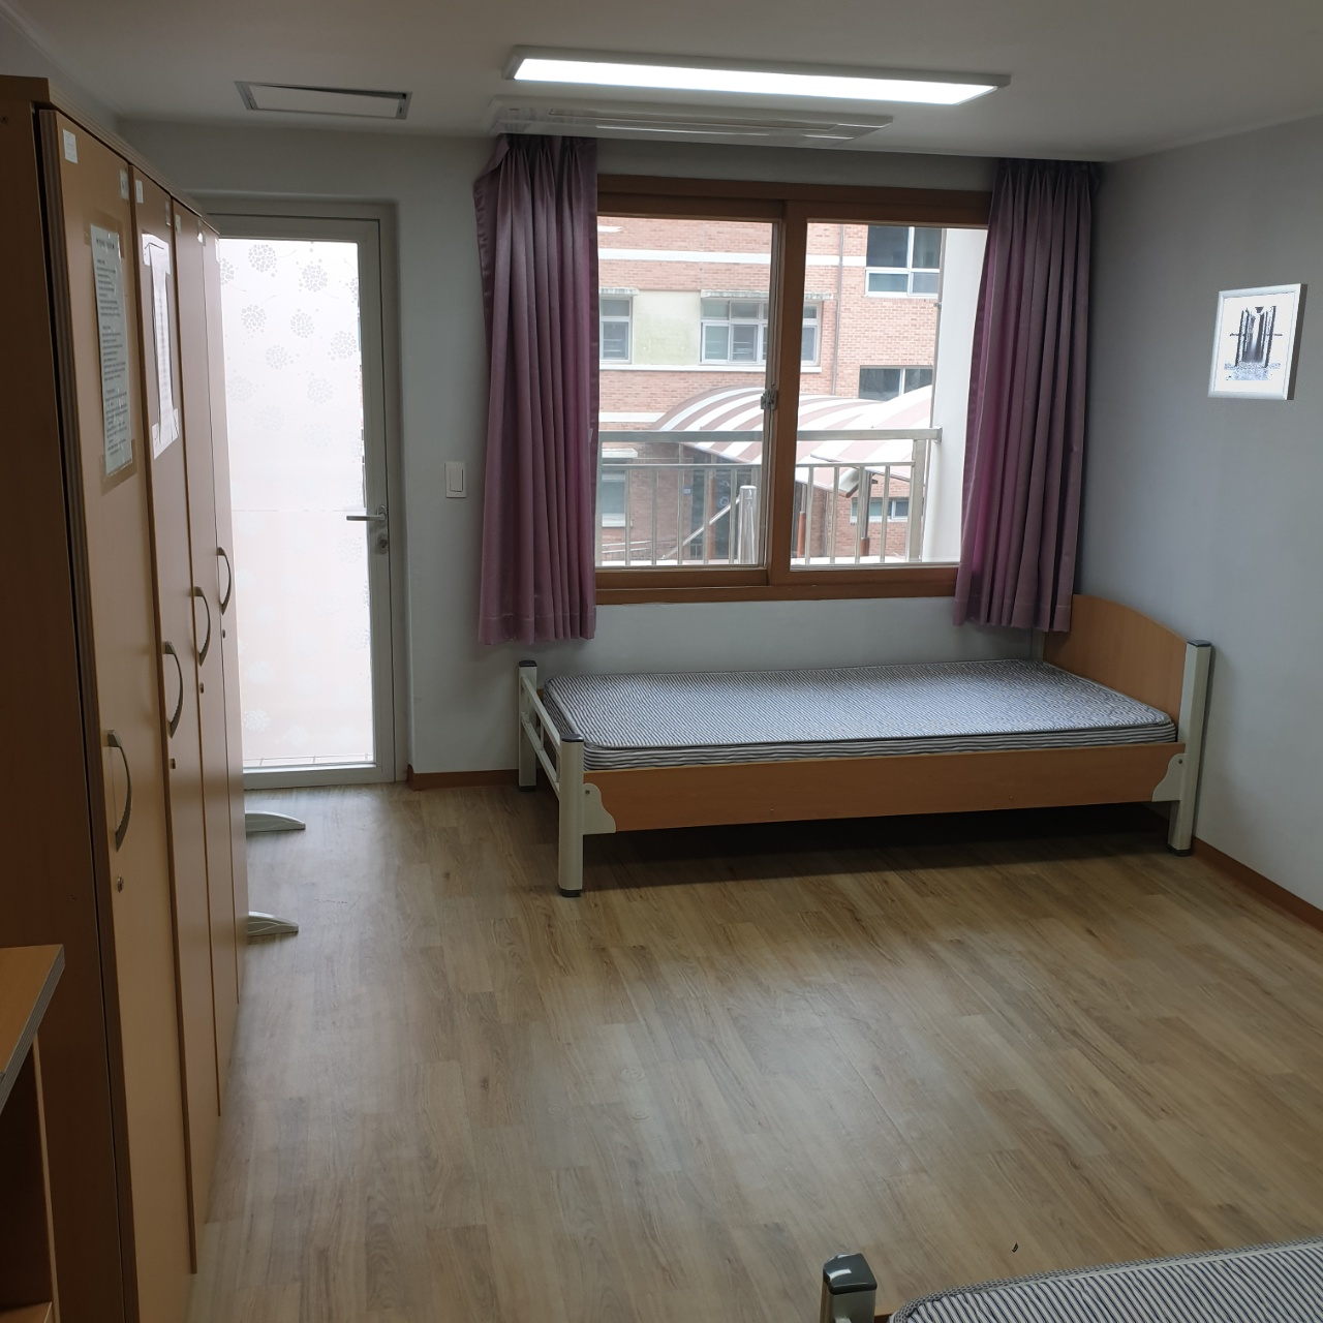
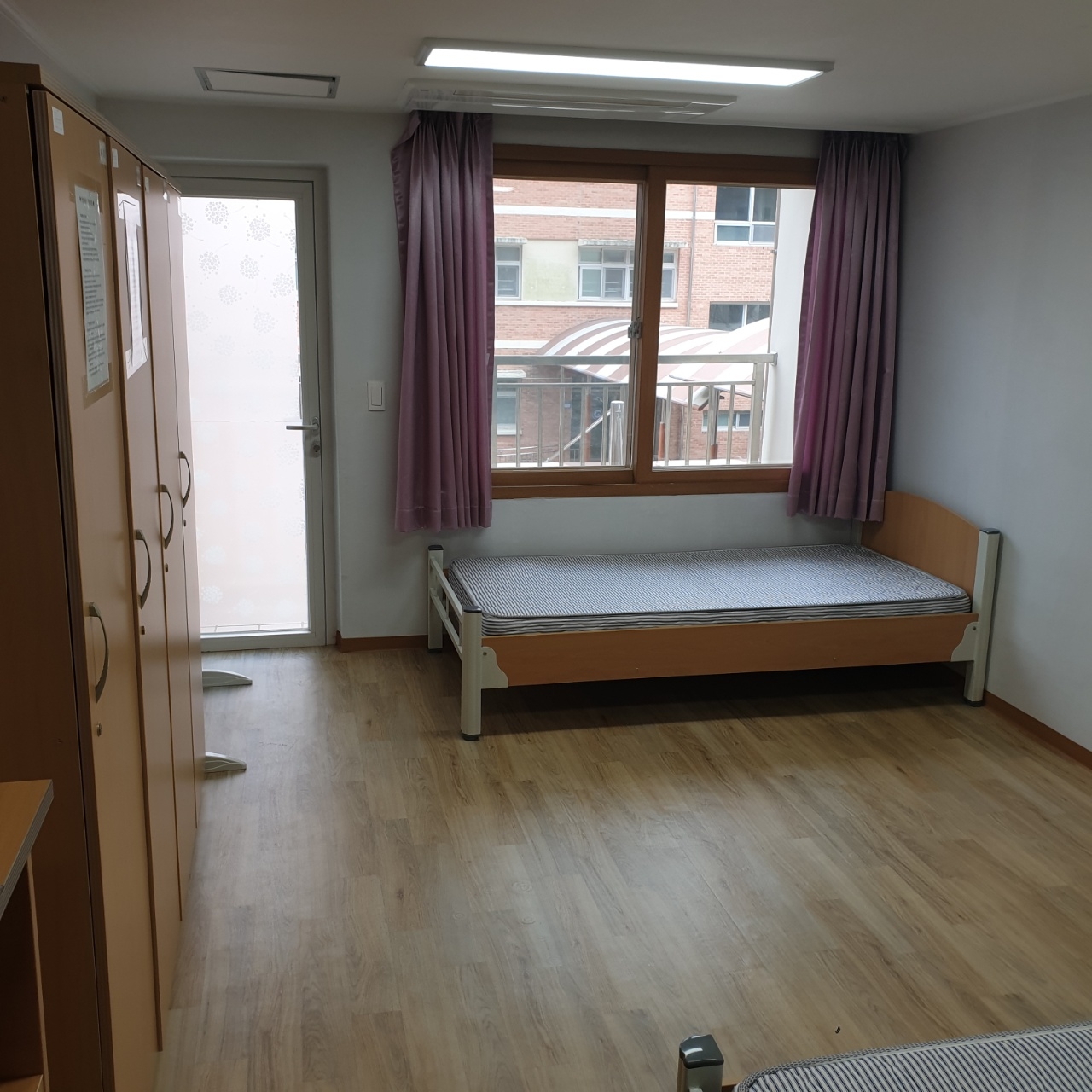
- wall art (1255, 343)
